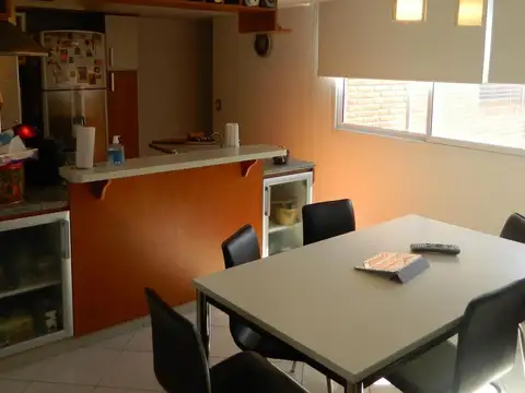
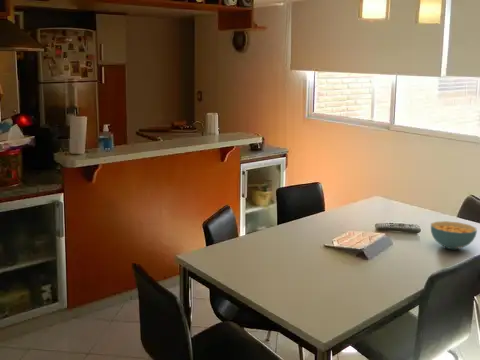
+ cereal bowl (452, 237)
